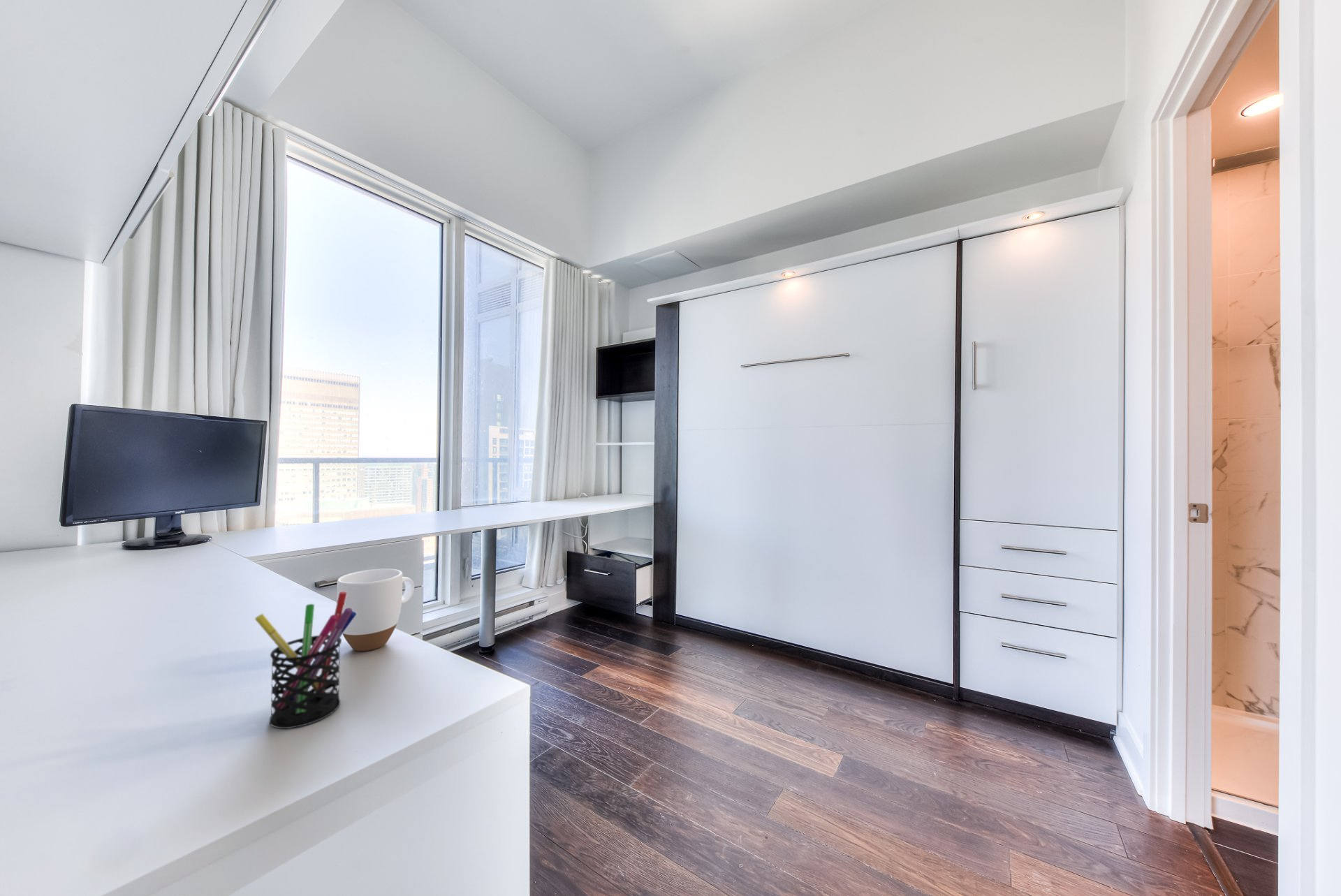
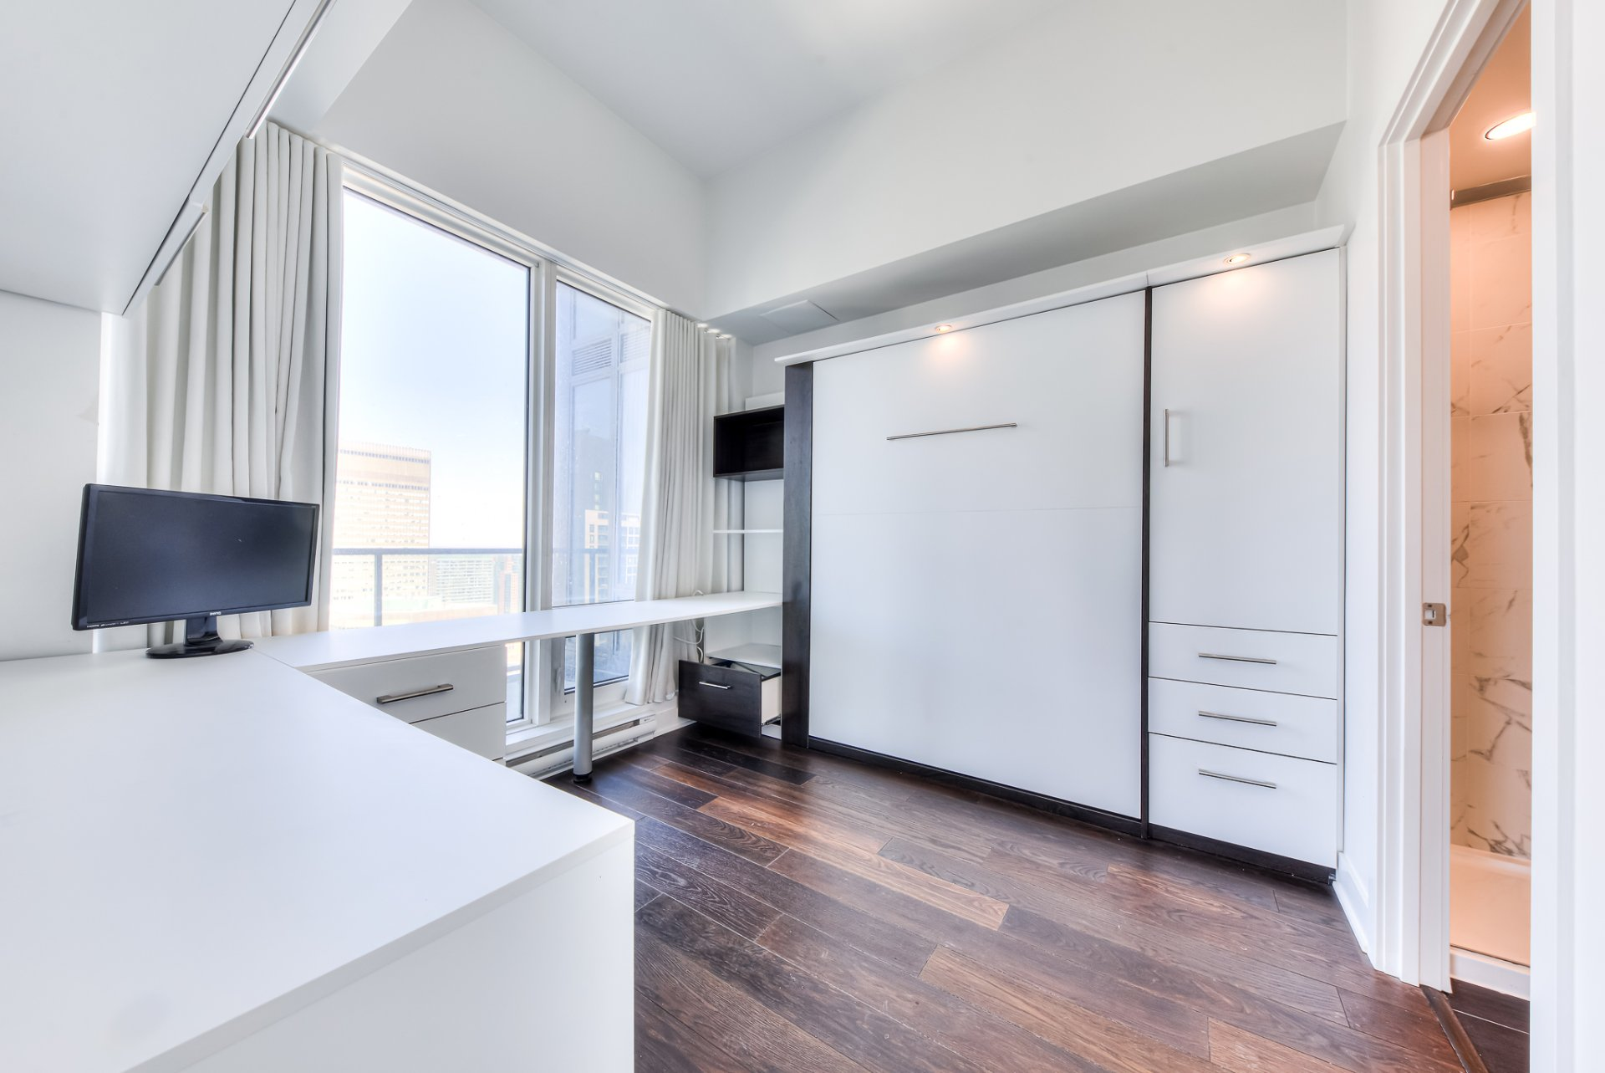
- mug (381, 606)
- pen holder (311, 651)
